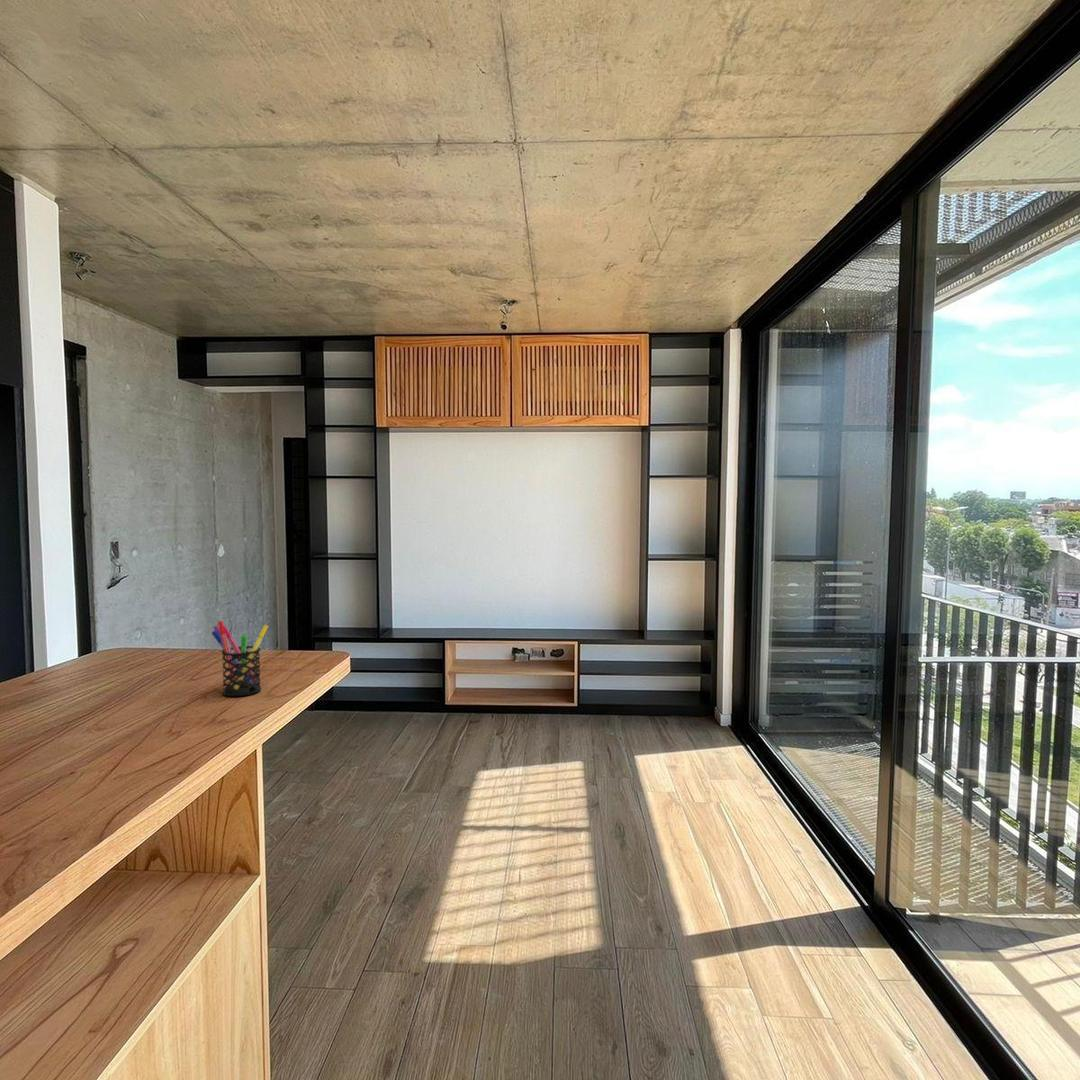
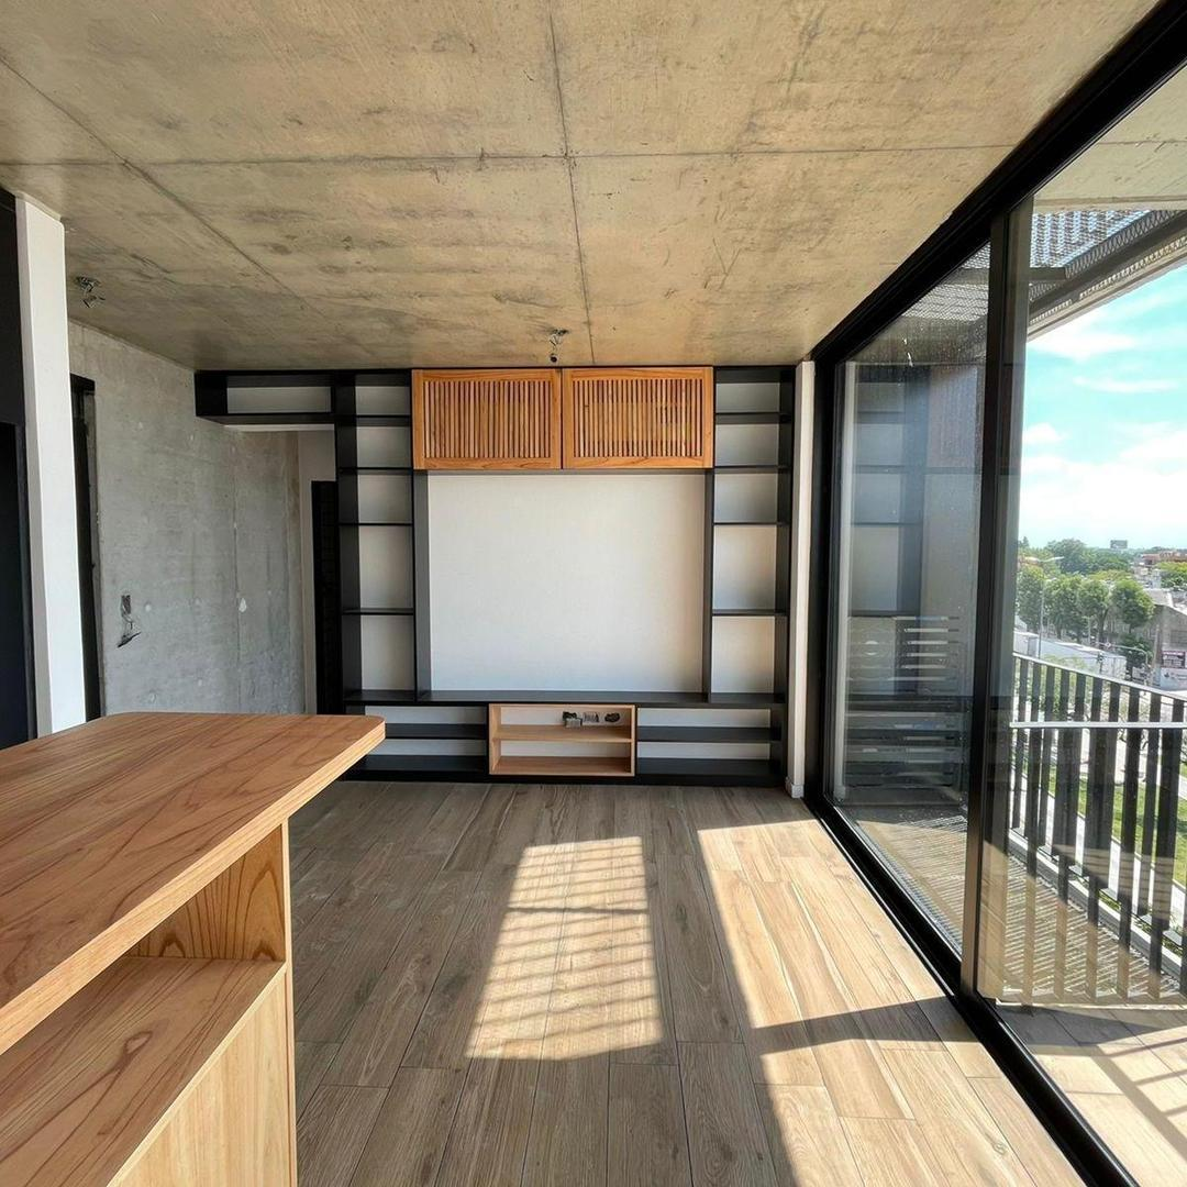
- pen holder (239, 656)
